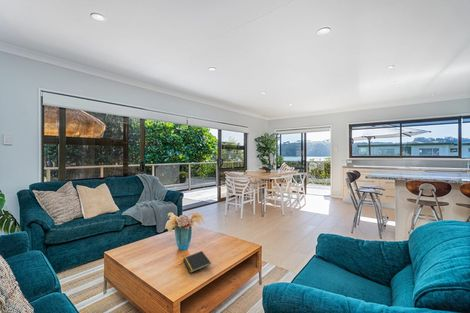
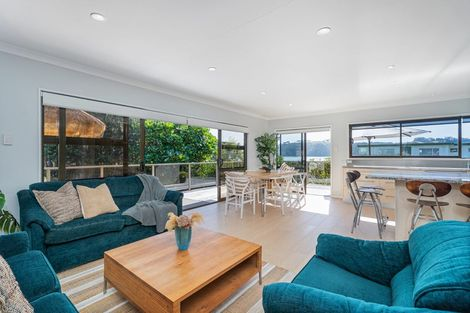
- notepad (196, 261)
